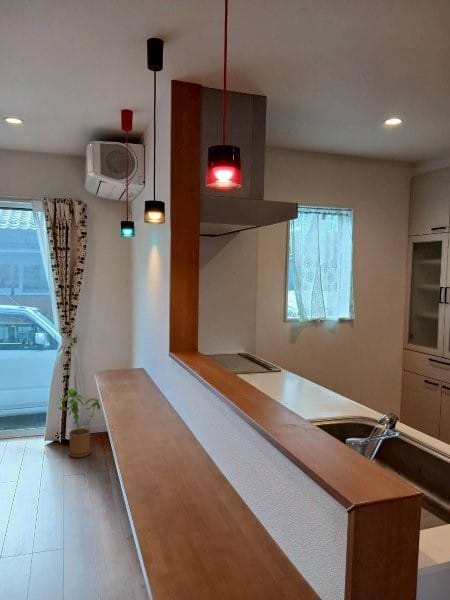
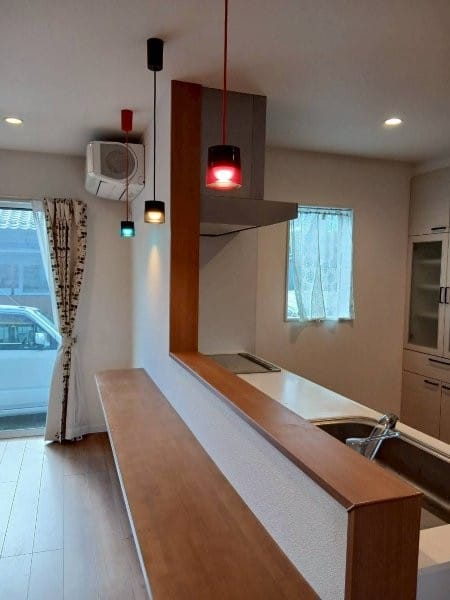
- house plant (76, 421)
